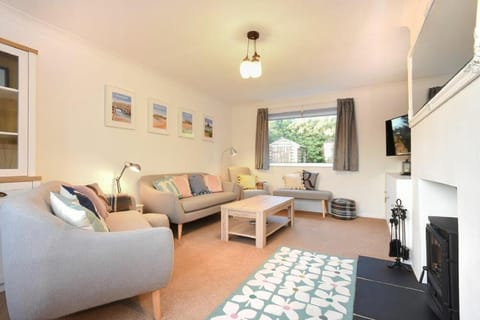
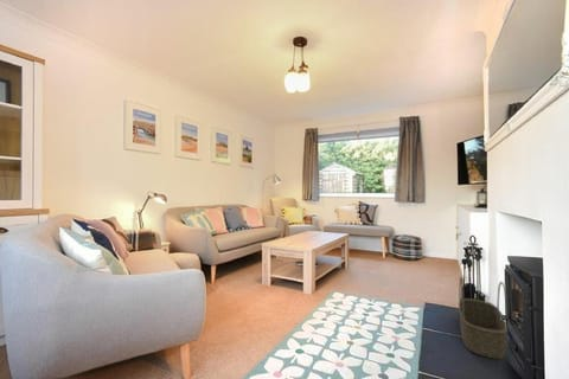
+ basket (480, 308)
